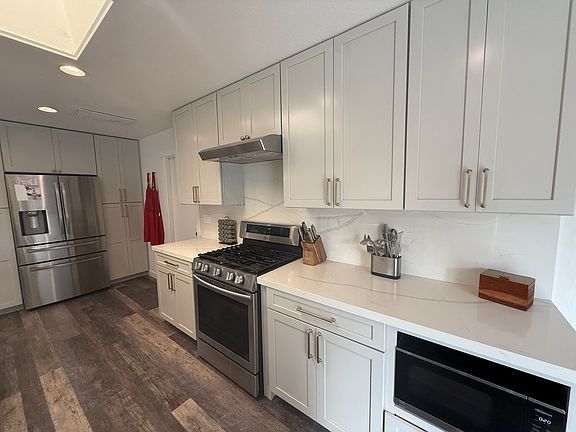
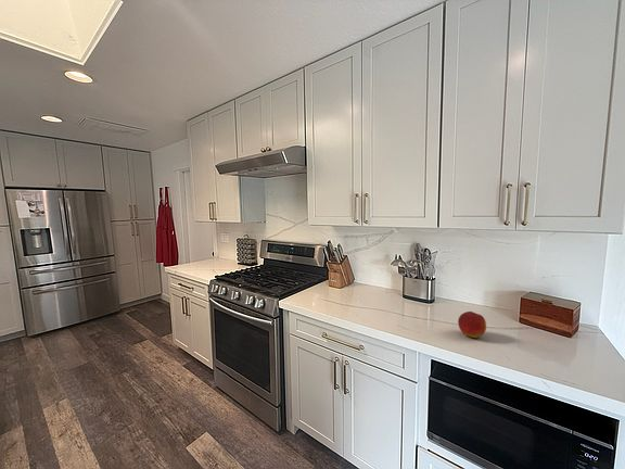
+ apple (471, 324)
